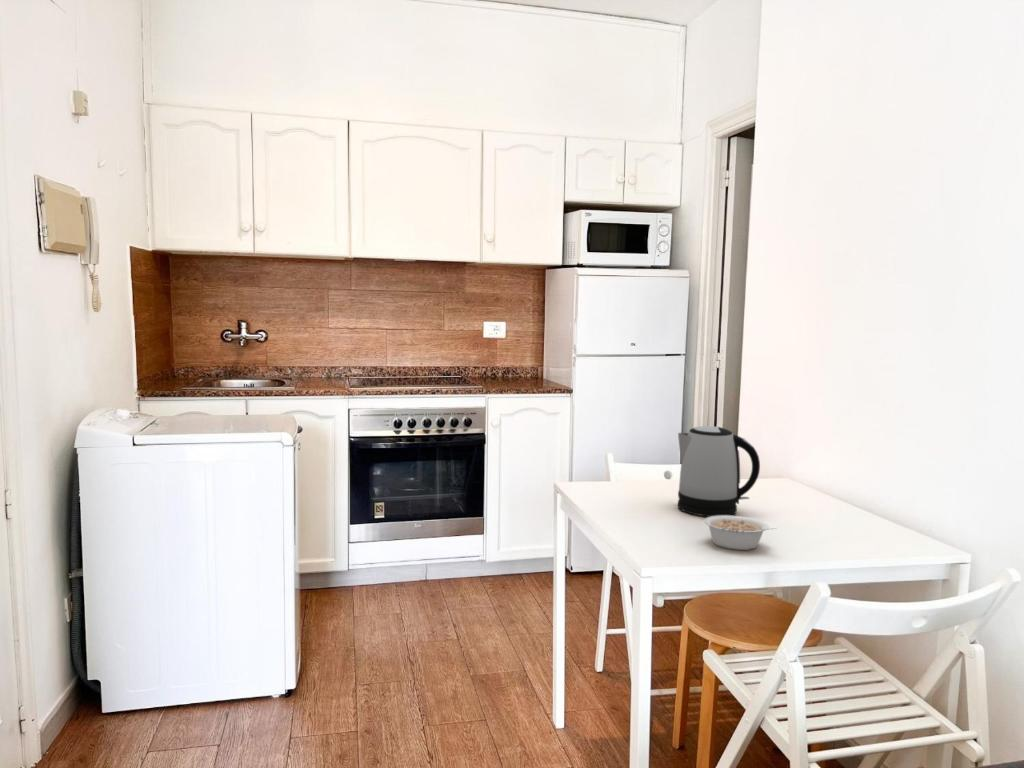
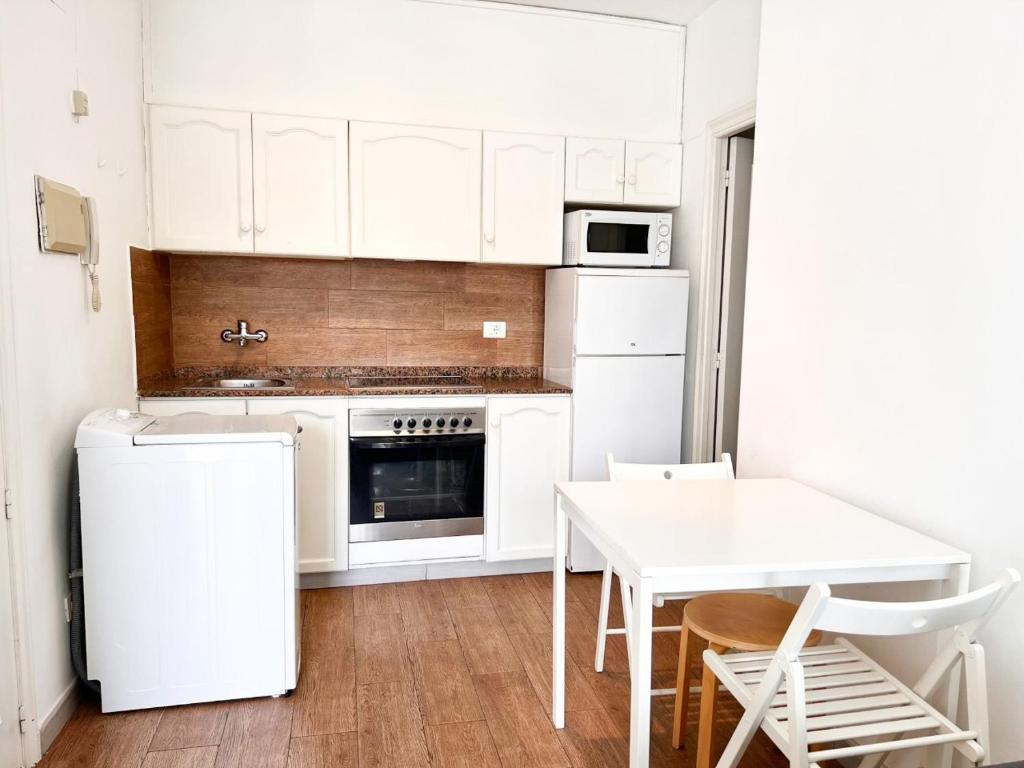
- kettle (717, 469)
- legume (738, 531)
